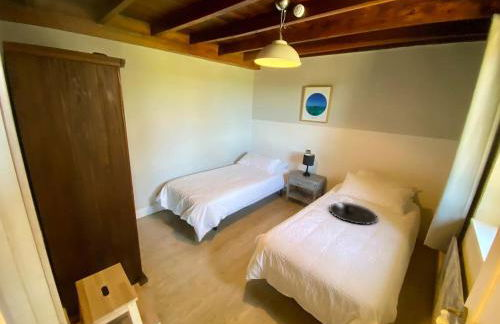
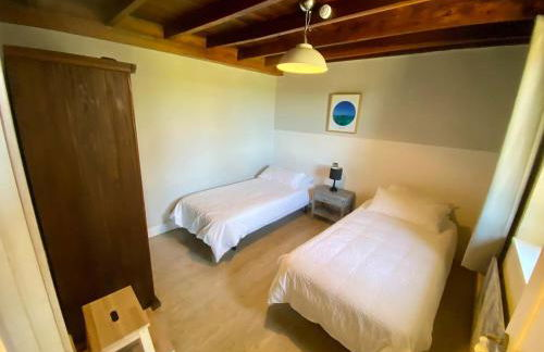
- decorative tray (353, 208)
